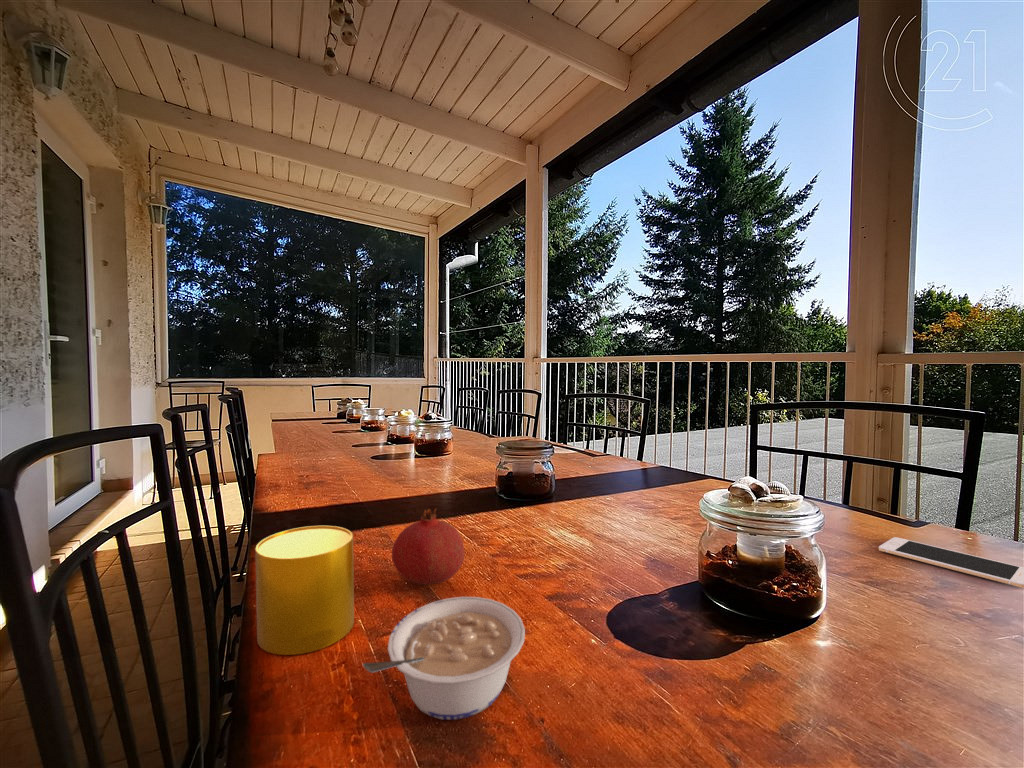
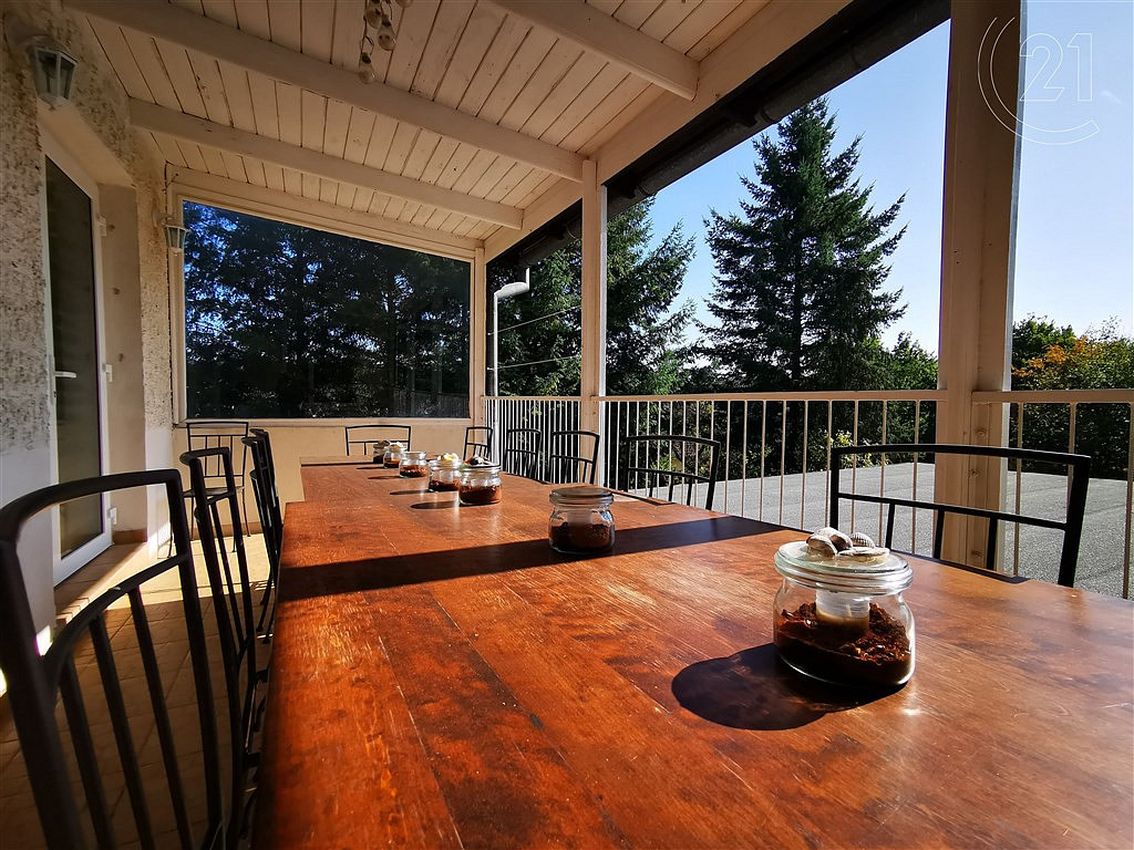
- legume (456, 656)
- fruit (429, 545)
- cell phone (951, 559)
- cup (306, 584)
